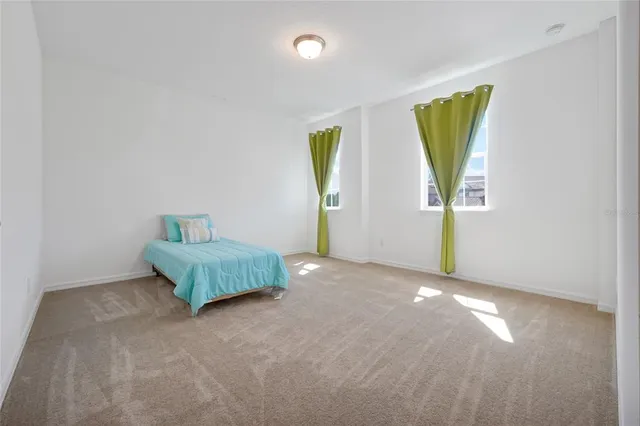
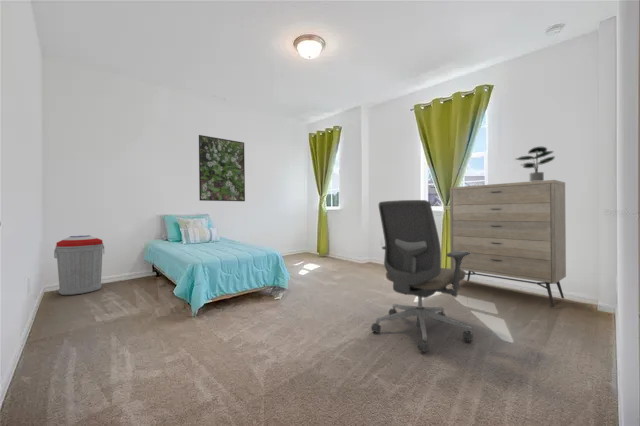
+ potted plant (533, 165)
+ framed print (223, 170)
+ office chair (420, 265)
+ trash can (80, 263)
+ dresser (503, 238)
